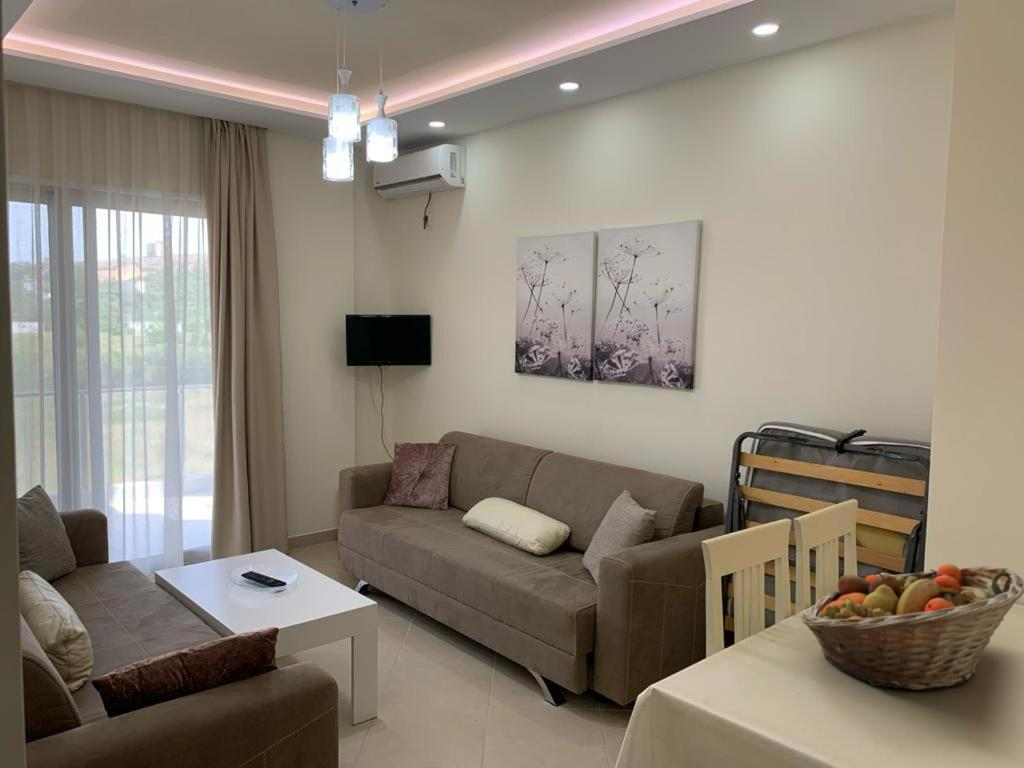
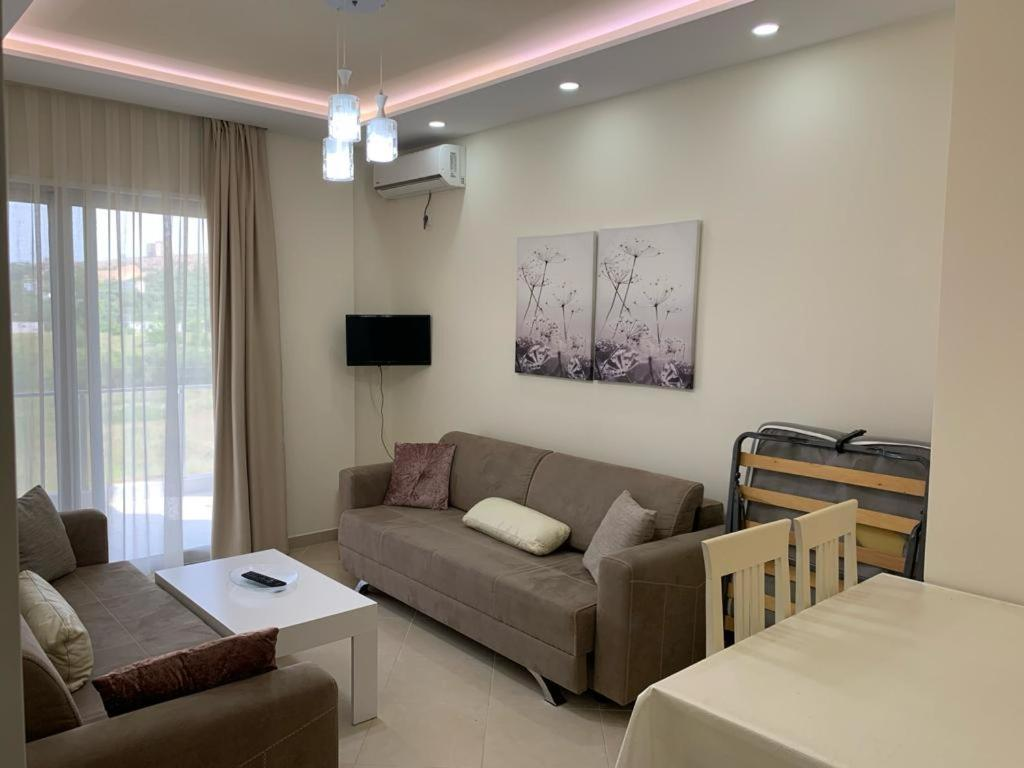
- fruit basket (909, 613)
